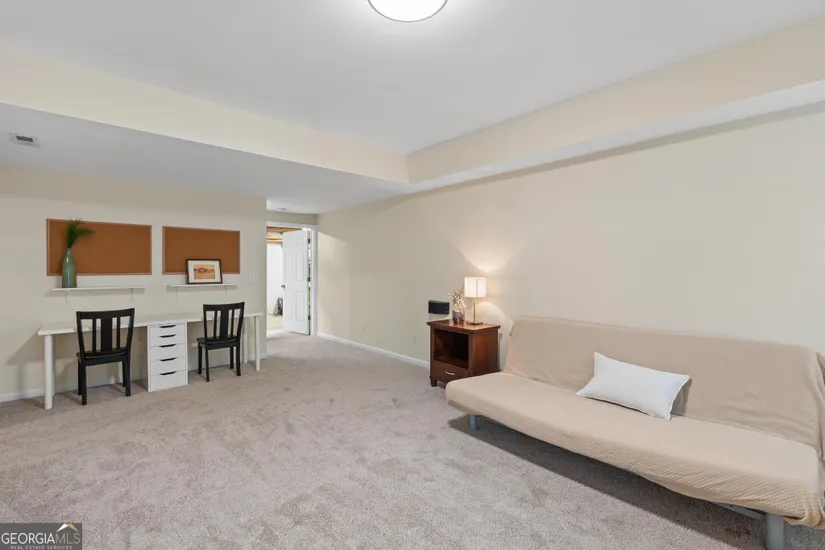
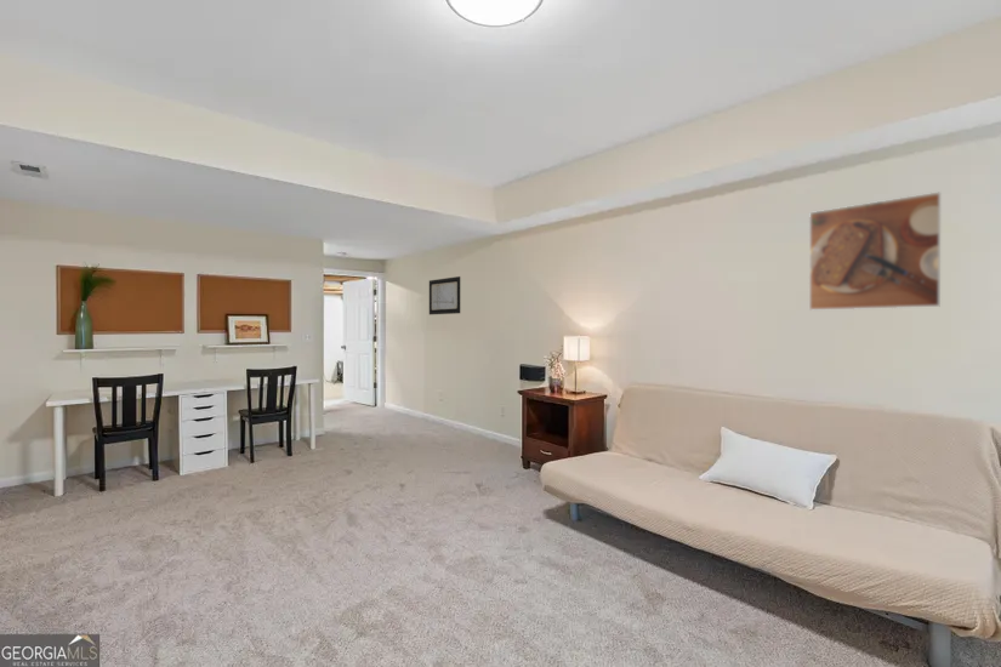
+ wall art (444, 296)
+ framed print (870, 255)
